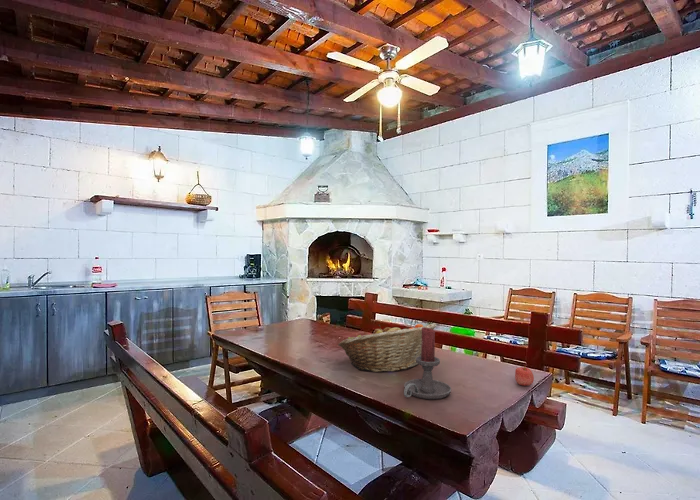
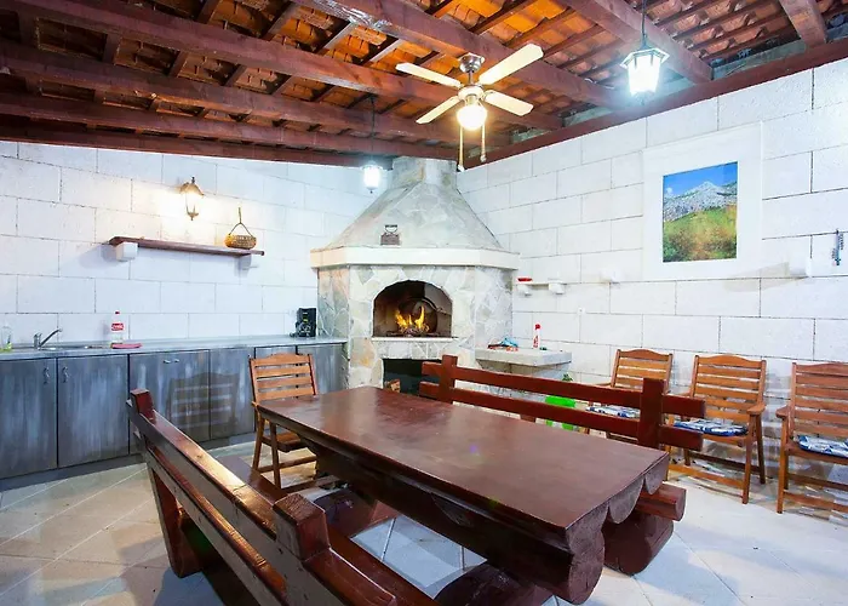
- apple (523, 374)
- fruit basket (388, 342)
- candle holder (423, 361)
